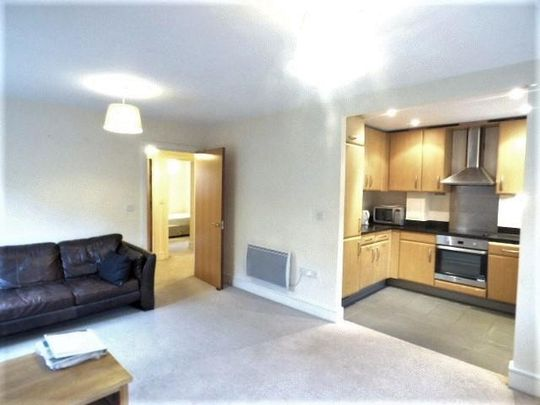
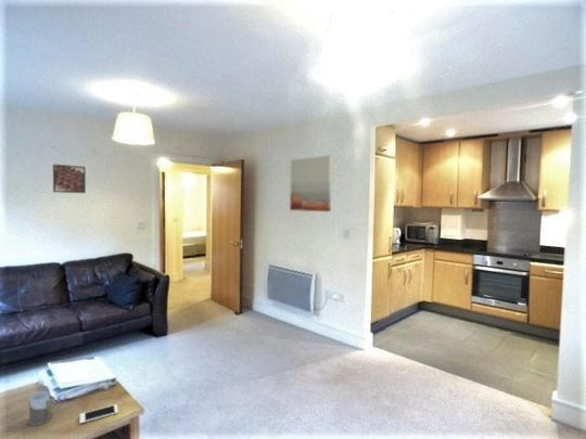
+ cell phone (99, 413)
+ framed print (69, 179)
+ mug (42, 406)
+ wall art (309, 184)
